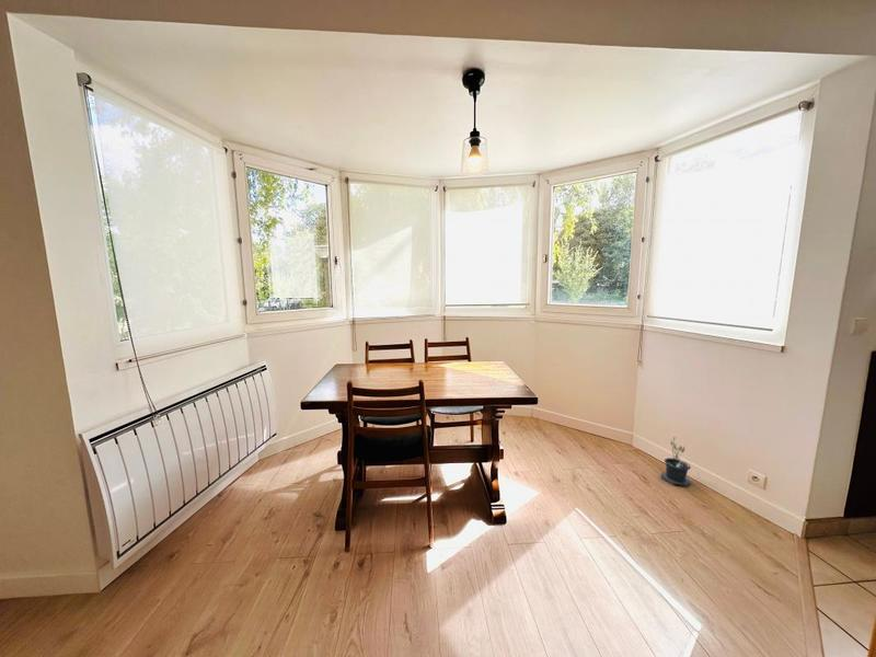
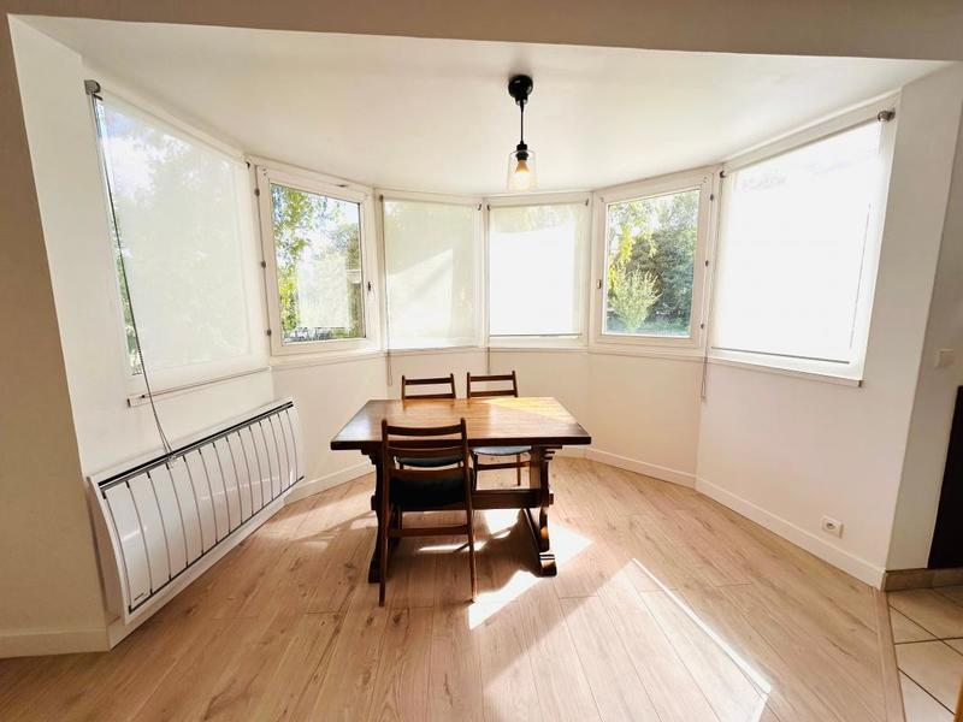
- potted plant (677, 459)
